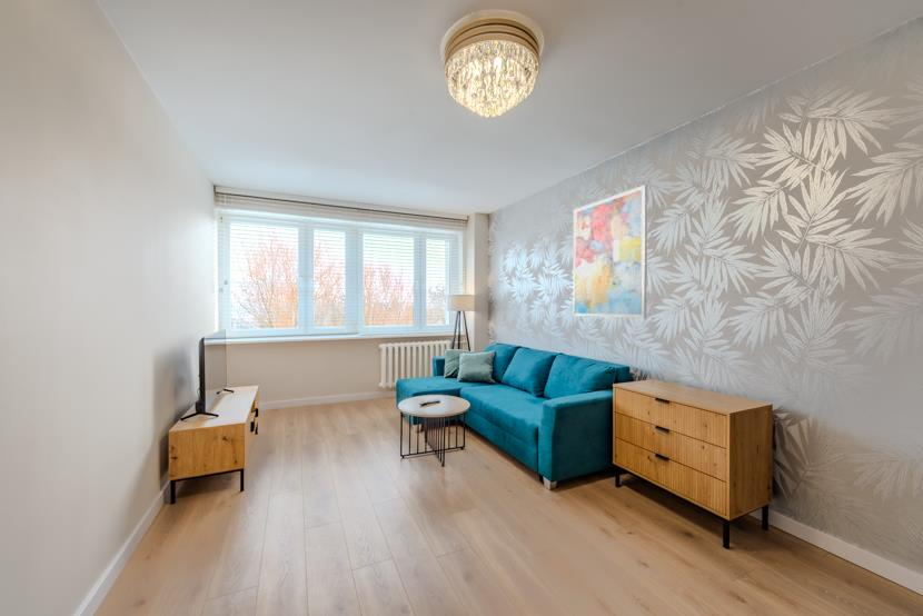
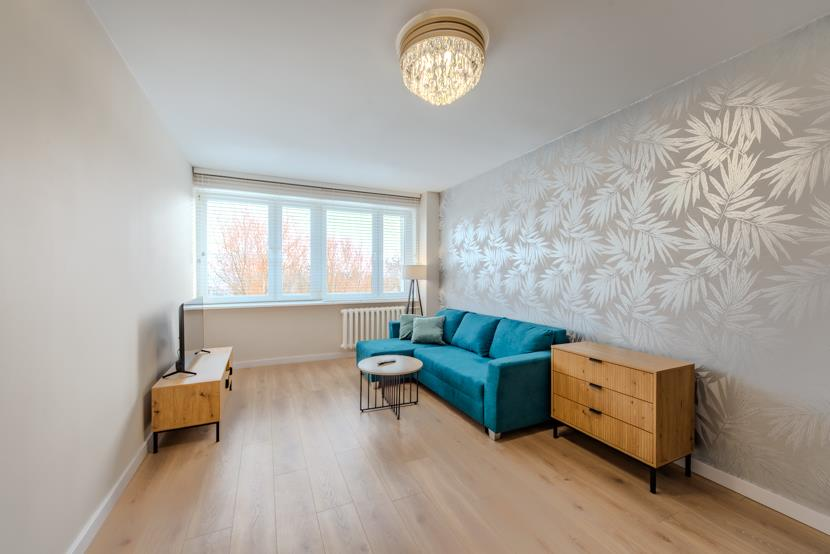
- wall art (606, 258)
